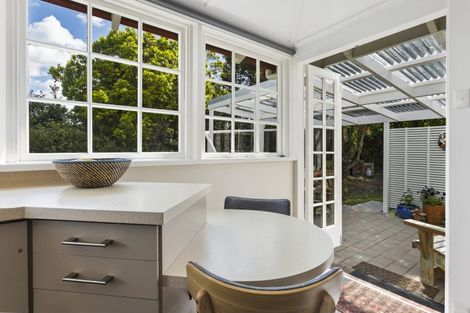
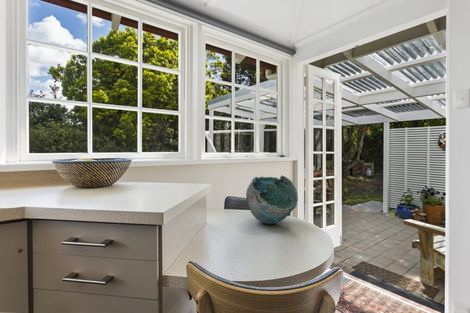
+ decorative bowl (271, 199)
